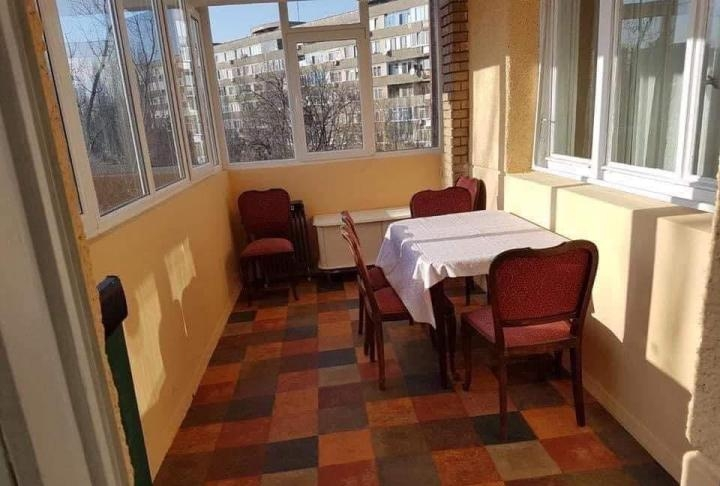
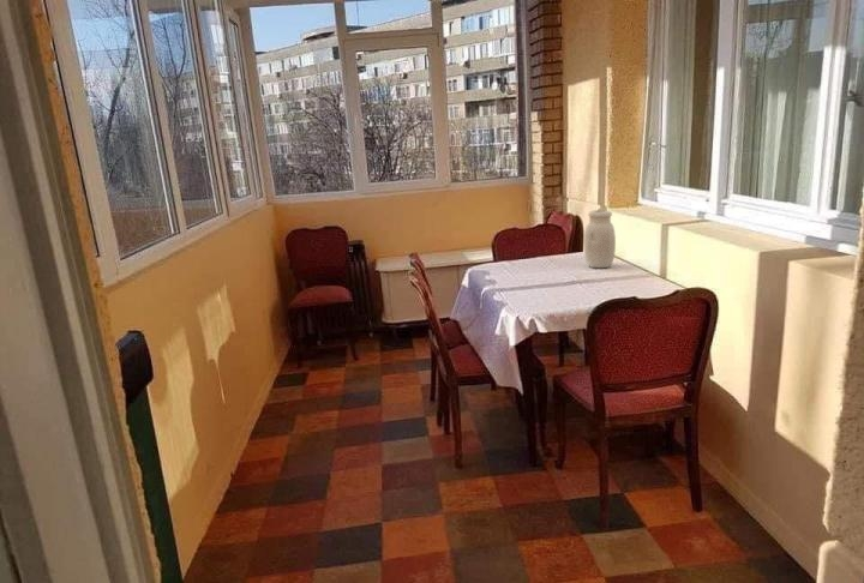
+ jar (599, 239)
